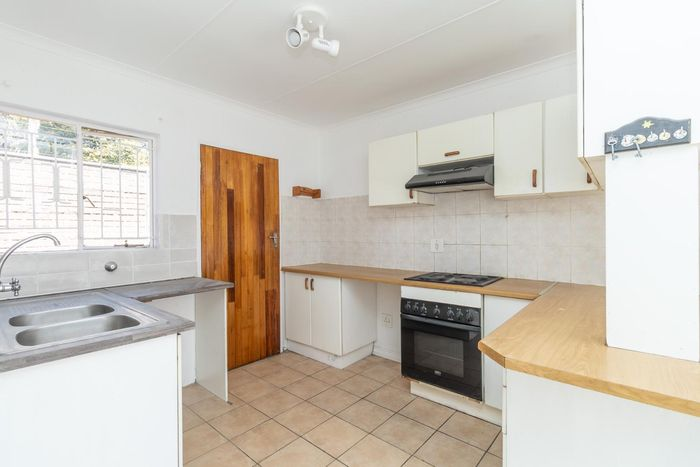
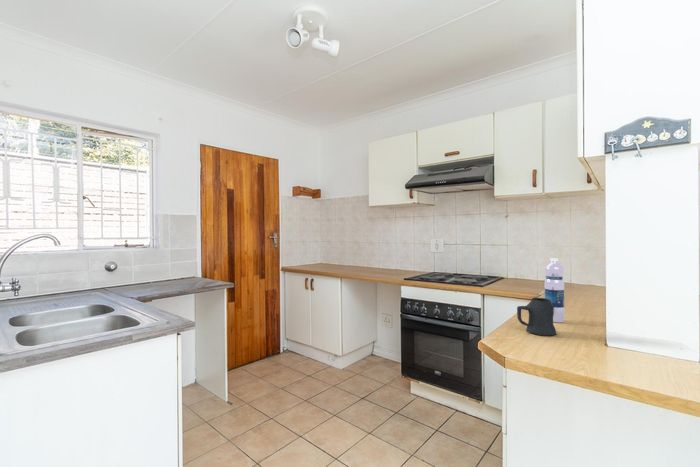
+ water bottle (554, 289)
+ mug (536, 315)
